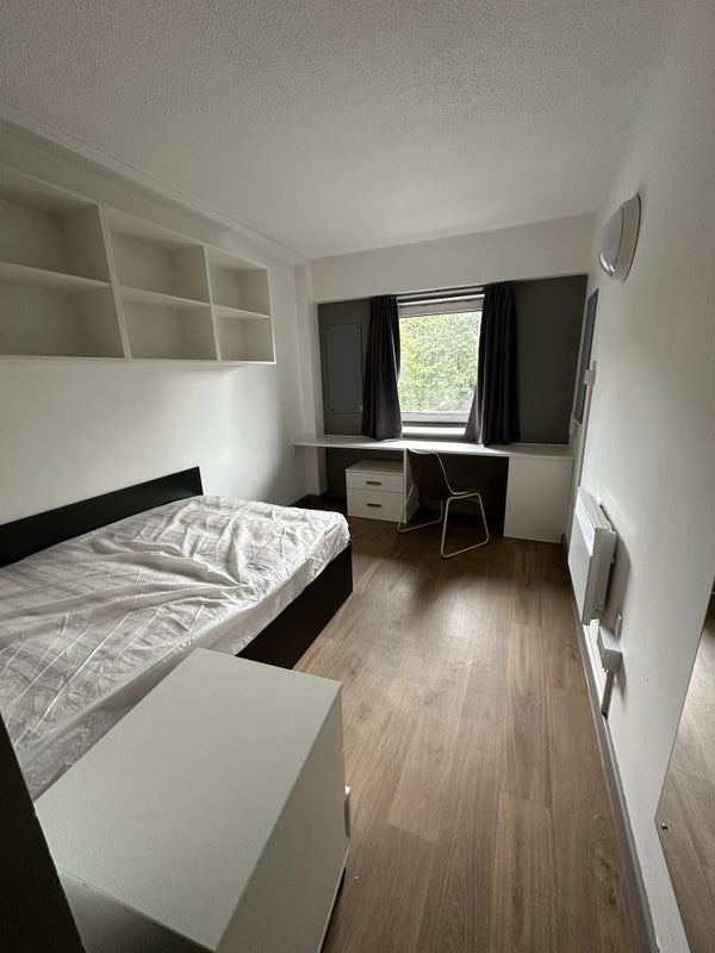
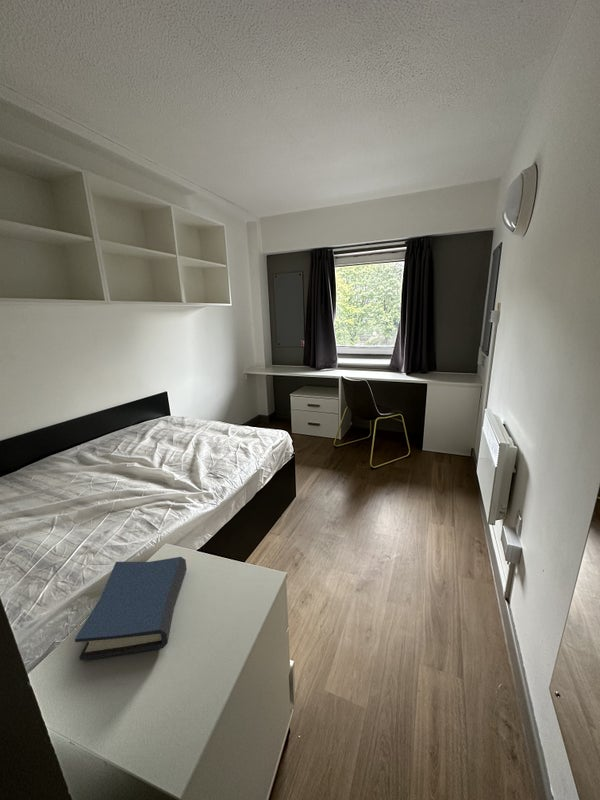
+ hardback book (139, 599)
